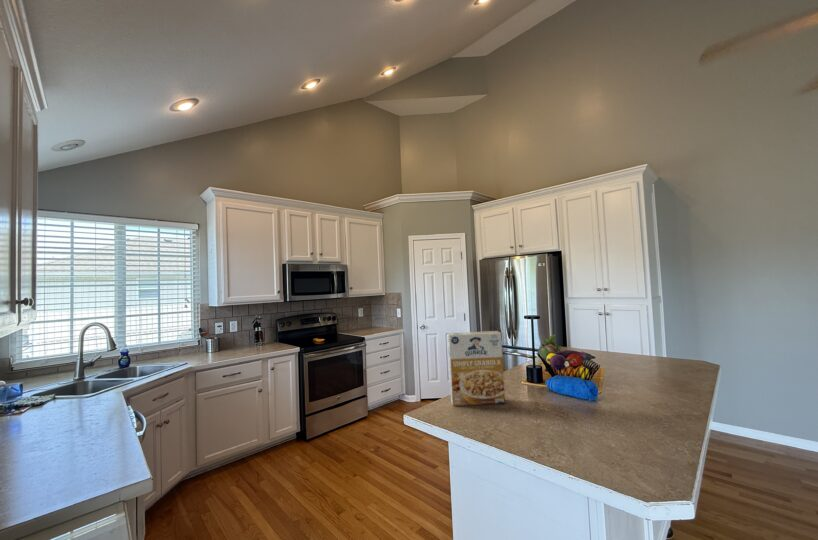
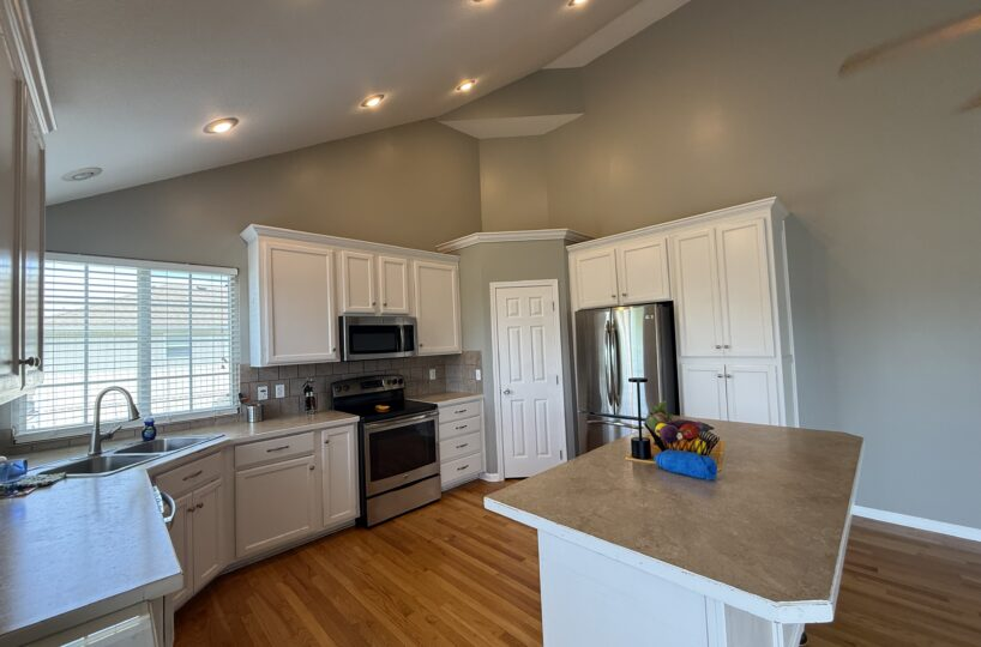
- cereal box (475, 367)
